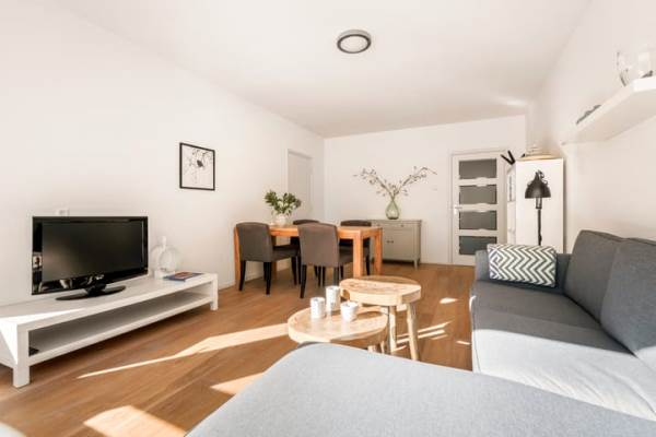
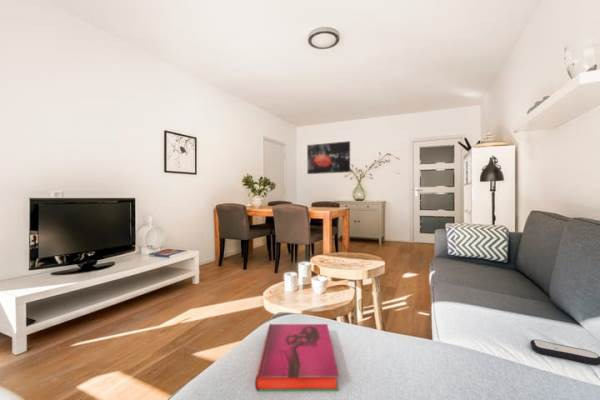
+ hardback book (297, 351)
+ wall art (328, 158)
+ remote control (564, 351)
